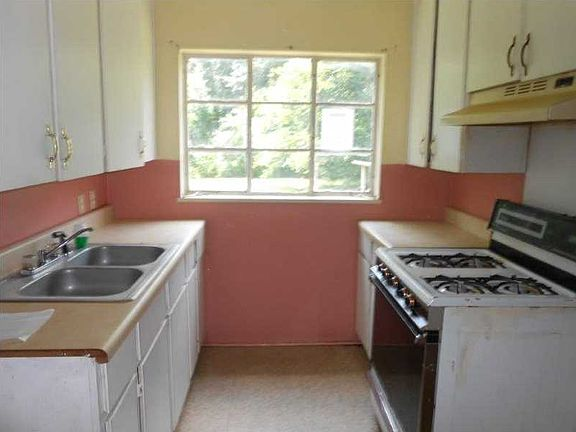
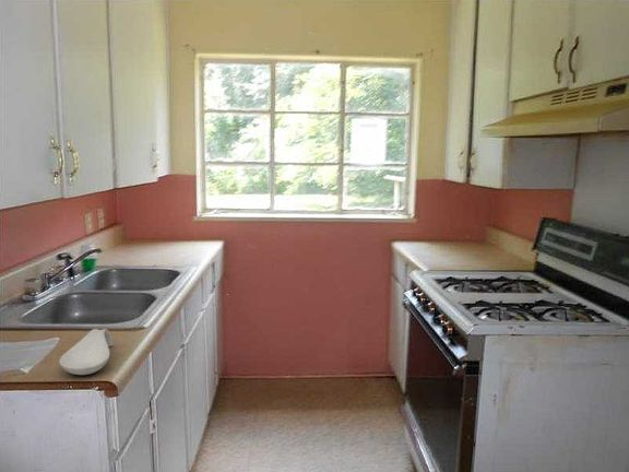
+ spoon rest (91, 349)
